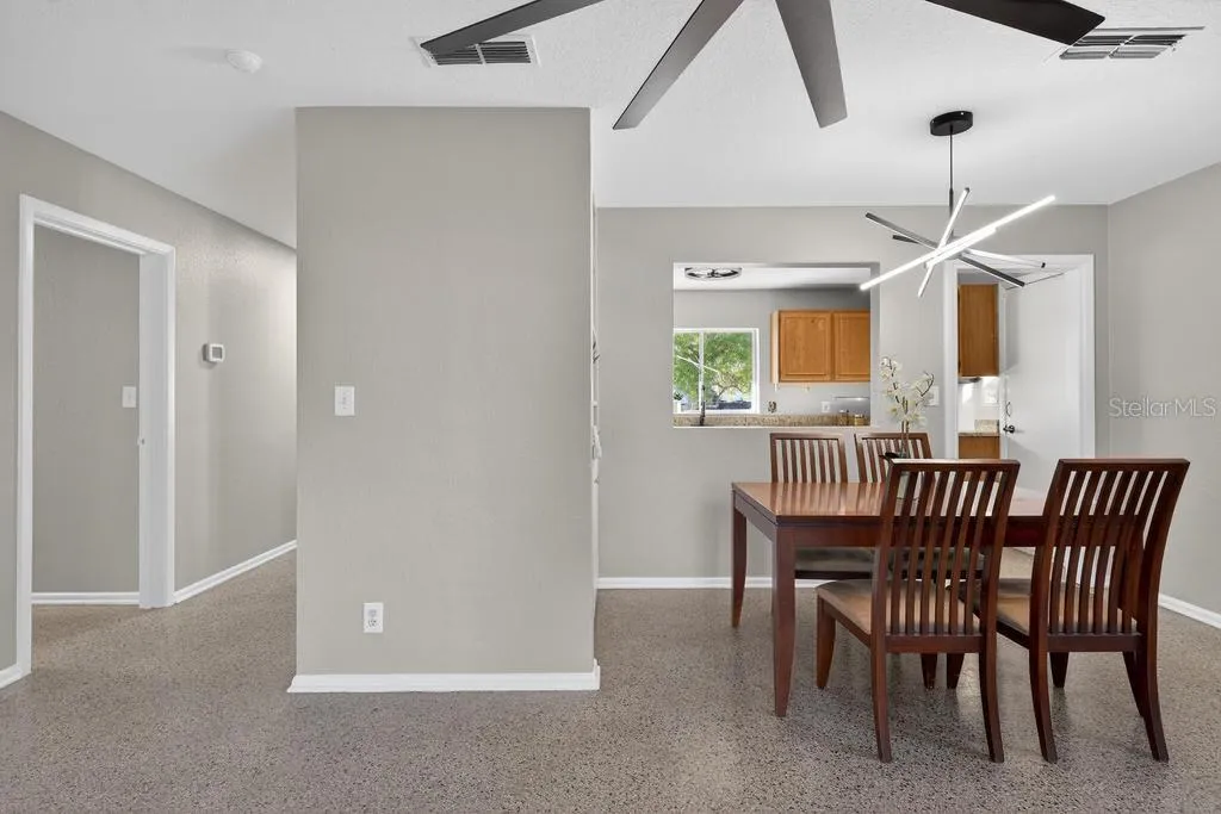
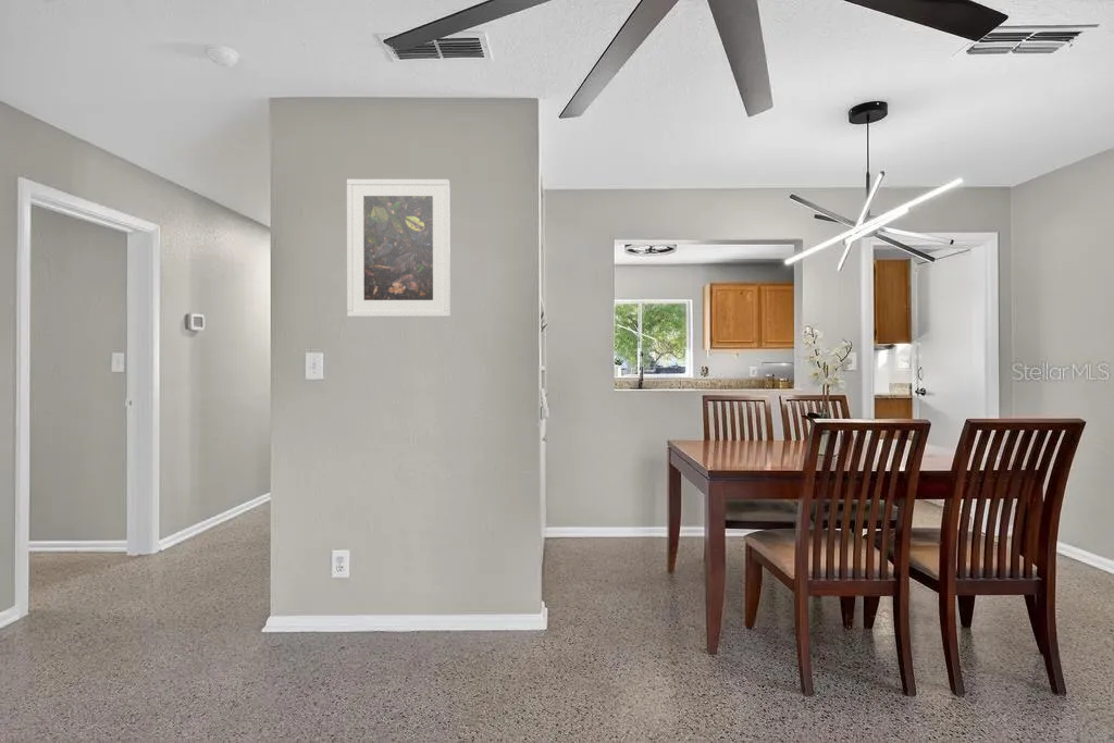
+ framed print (398, 248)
